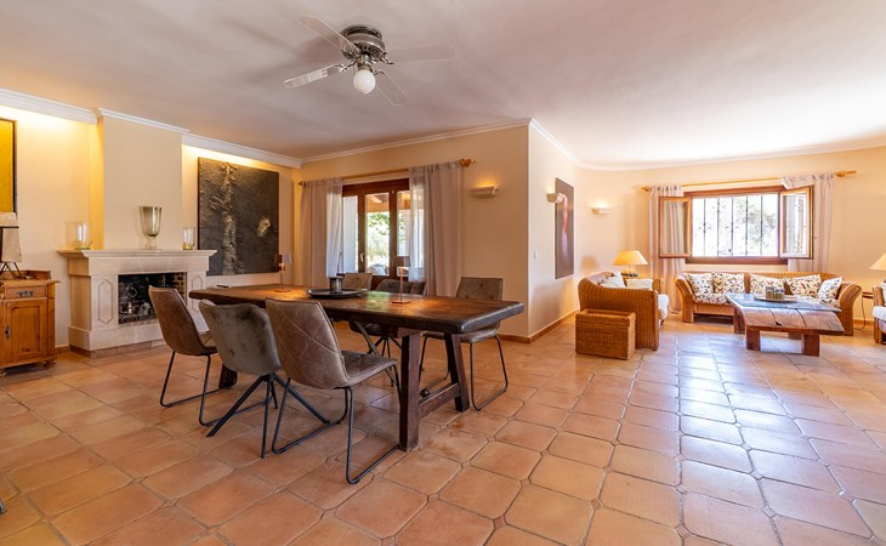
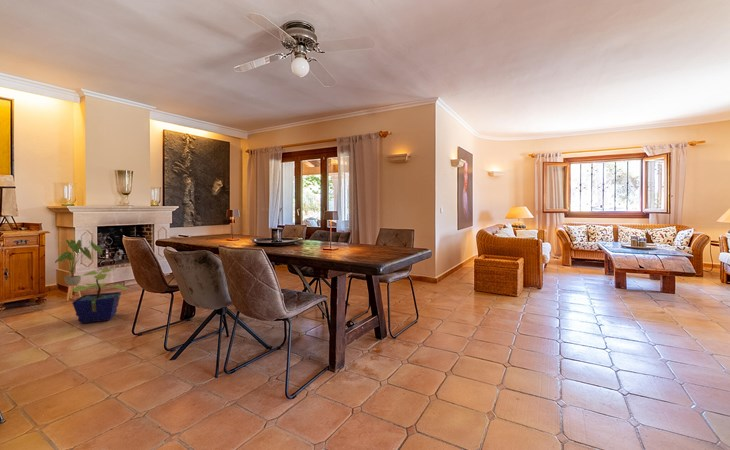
+ house plant (75, 268)
+ potted plant (103, 293)
